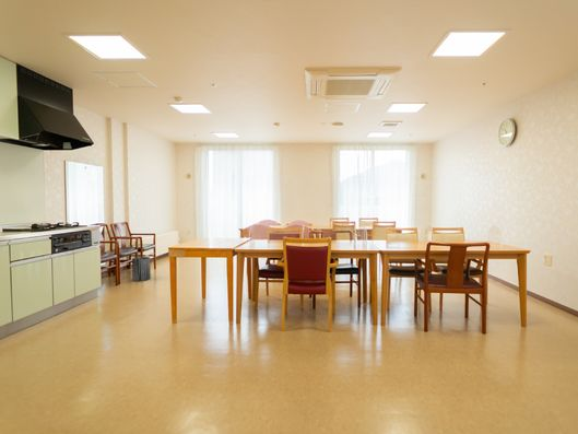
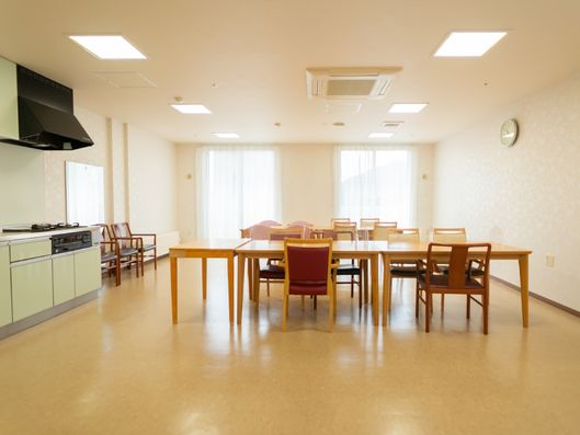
- trash can (141, 268)
